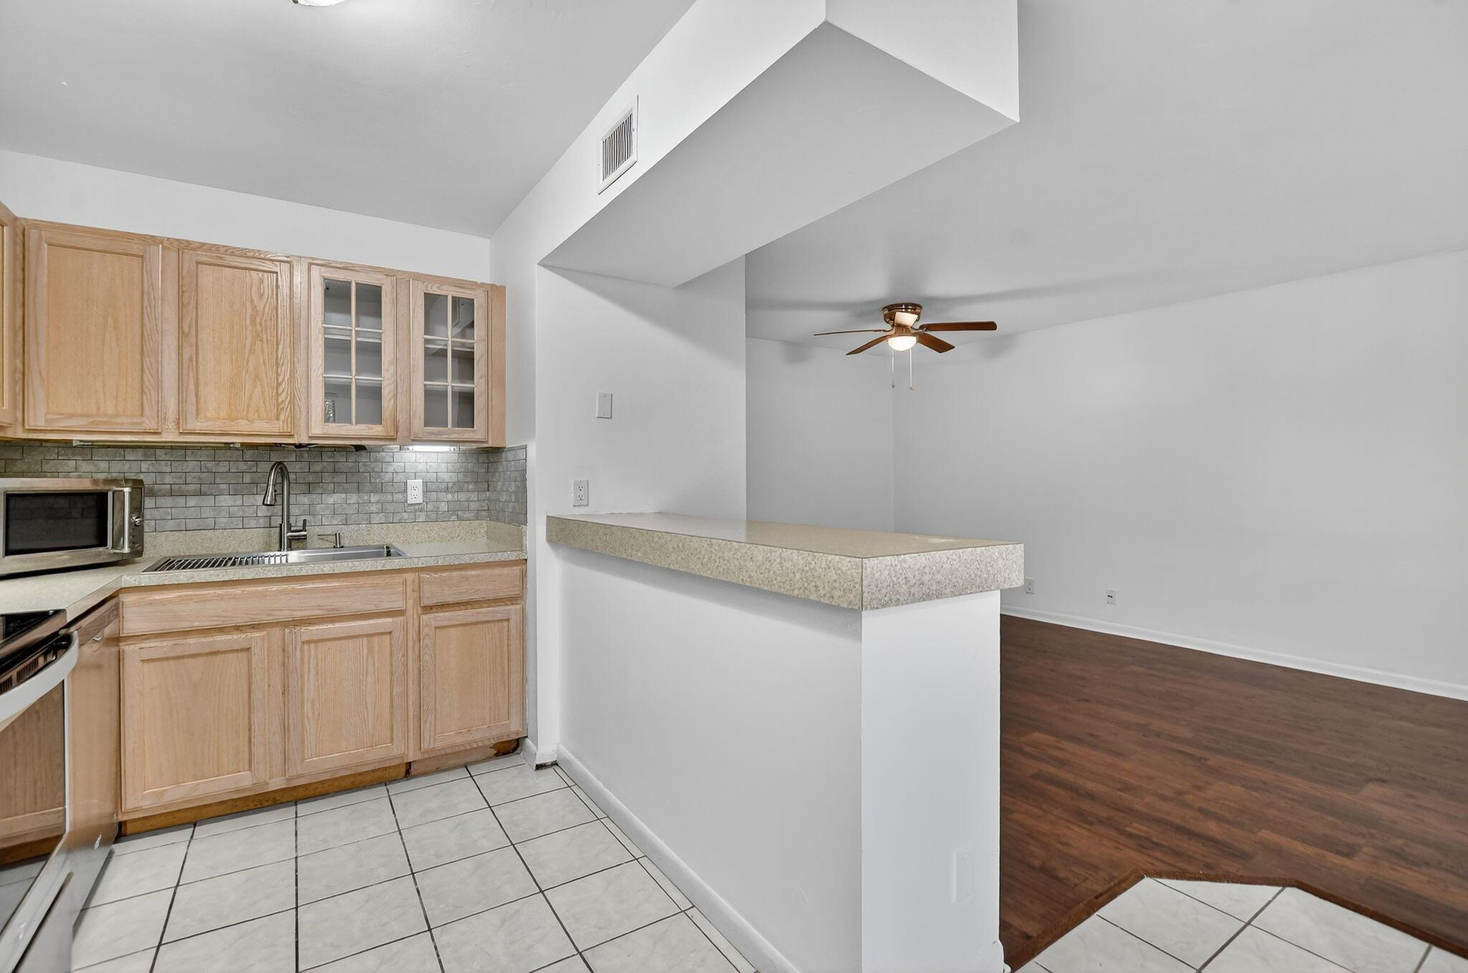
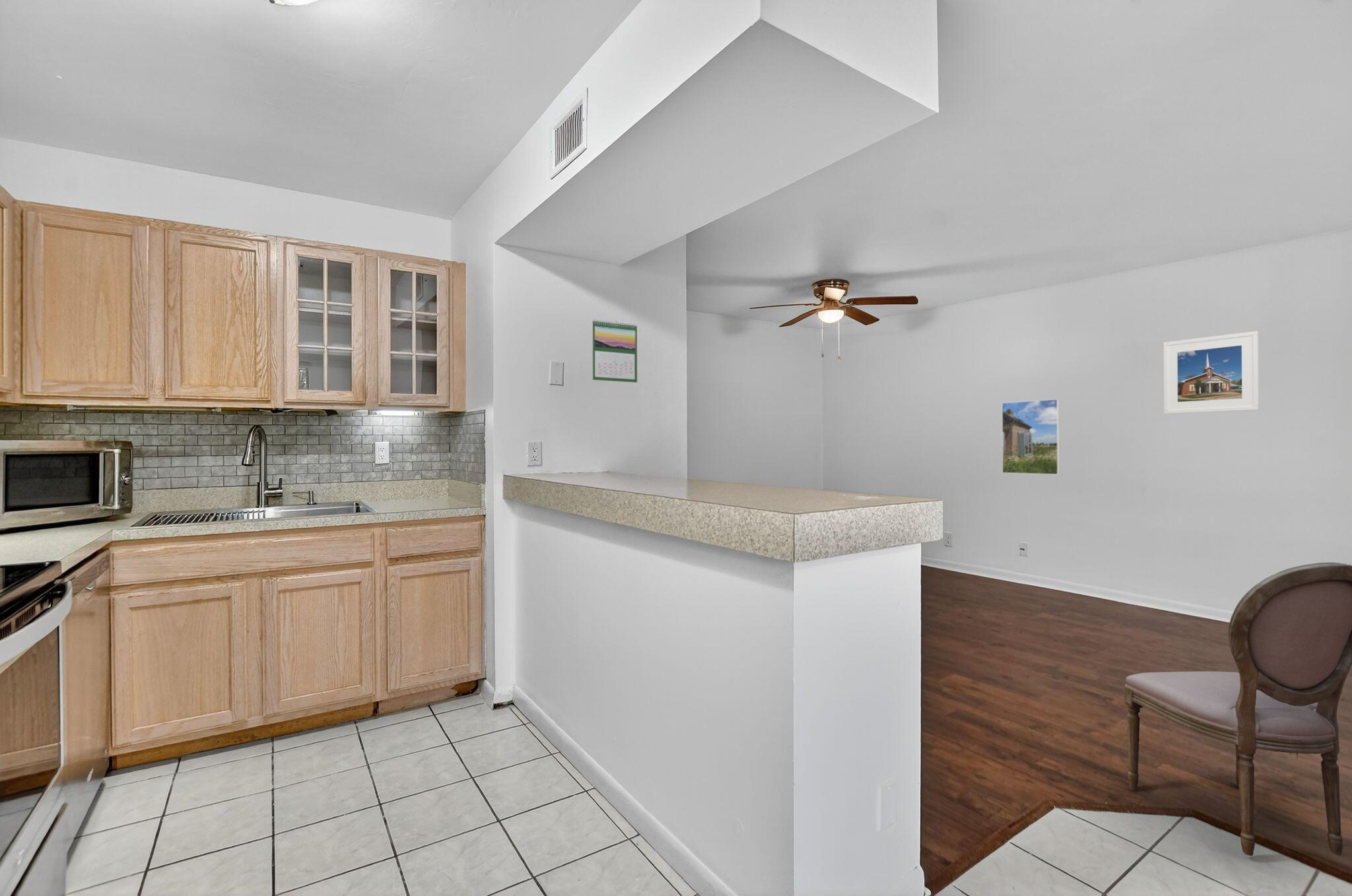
+ dining chair (1236, 682)
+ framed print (1209, 374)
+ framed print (1029, 437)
+ calendar (615, 350)
